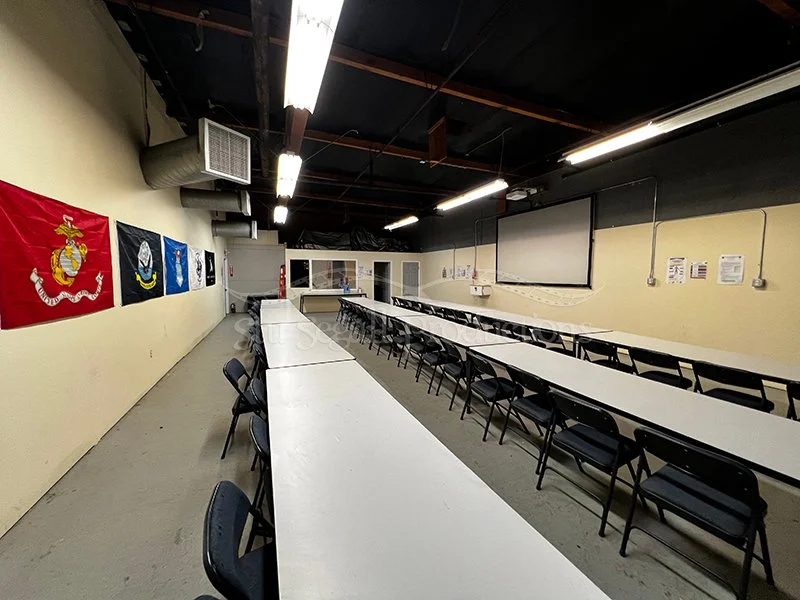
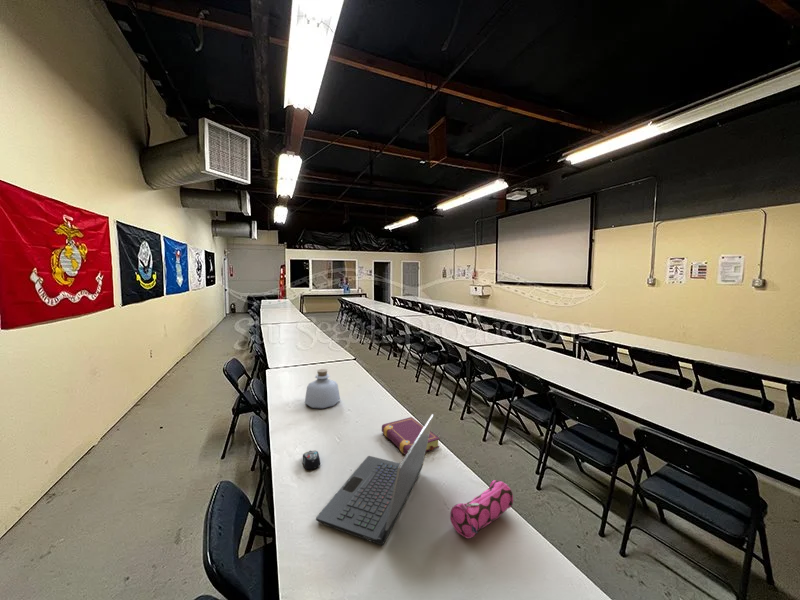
+ pencil case (484, 505)
+ bottle (322, 386)
+ laptop computer (380, 463)
+ book (409, 435)
+ computer mouse (311, 457)
